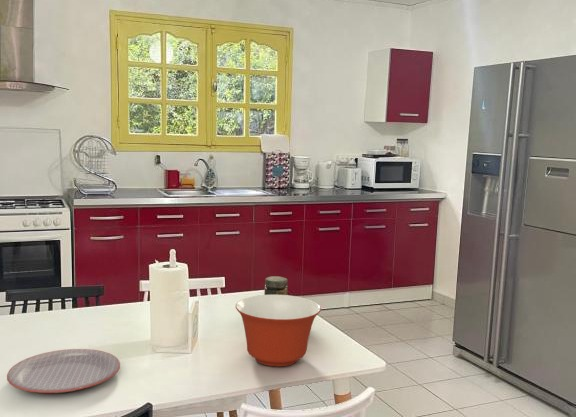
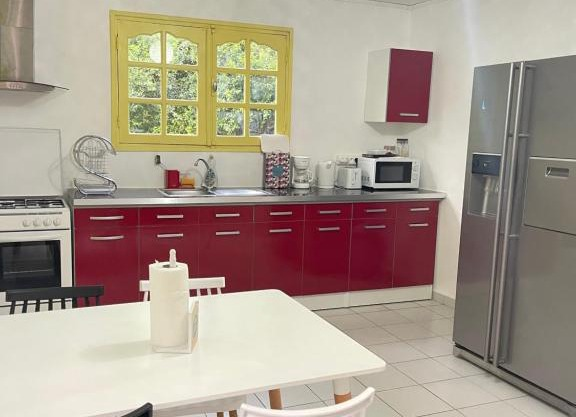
- jar (276, 294)
- plate (65, 372)
- mixing bowl (277, 332)
